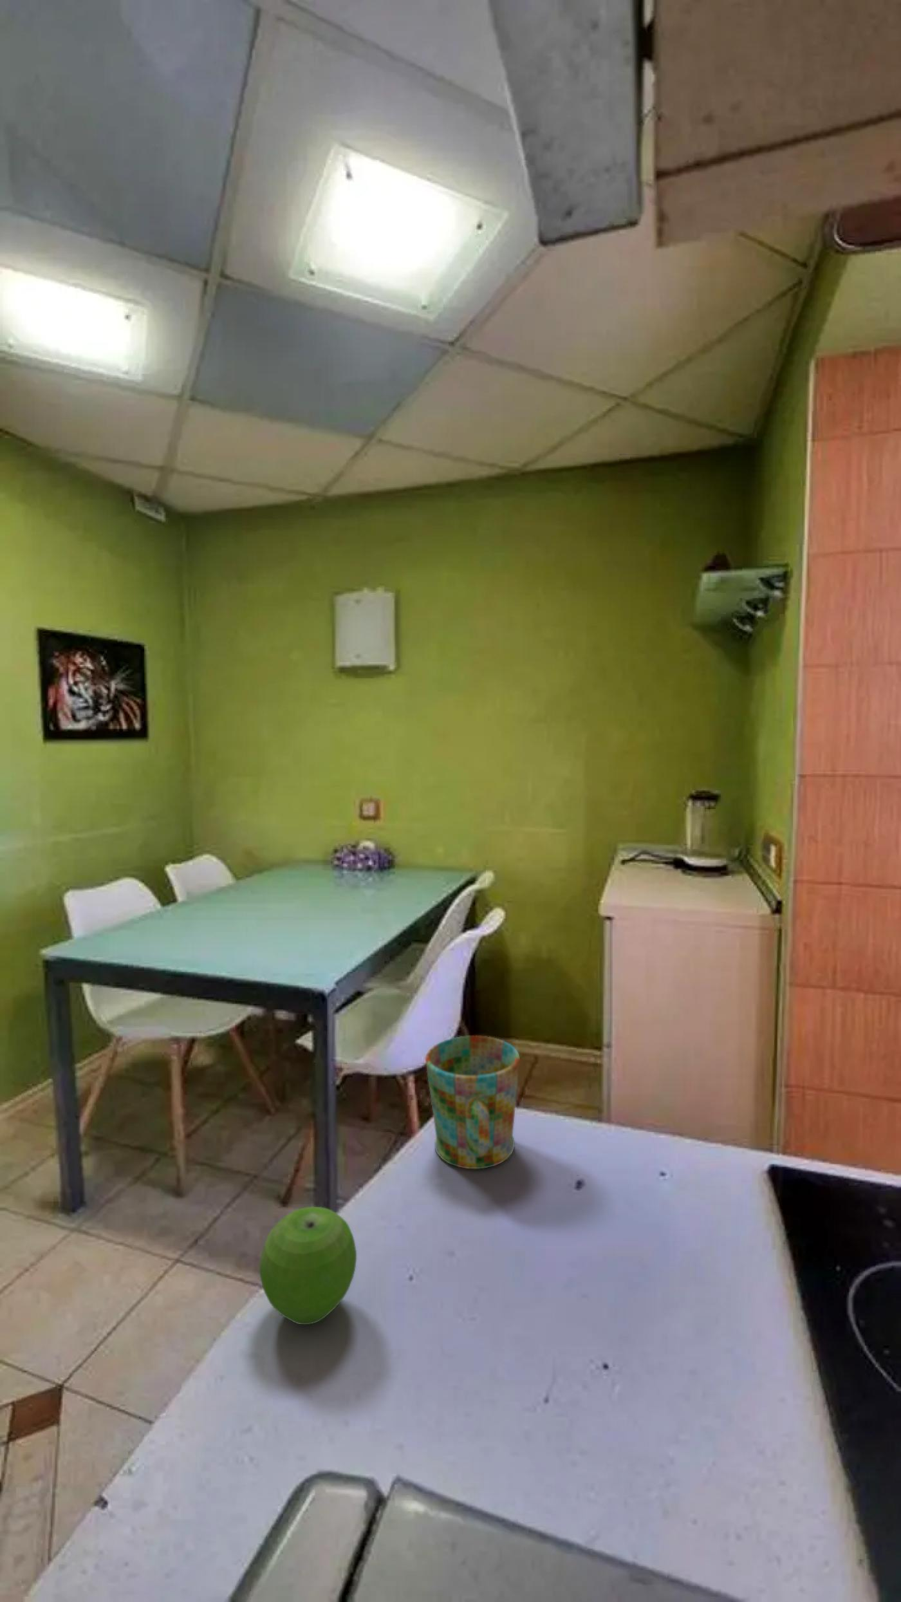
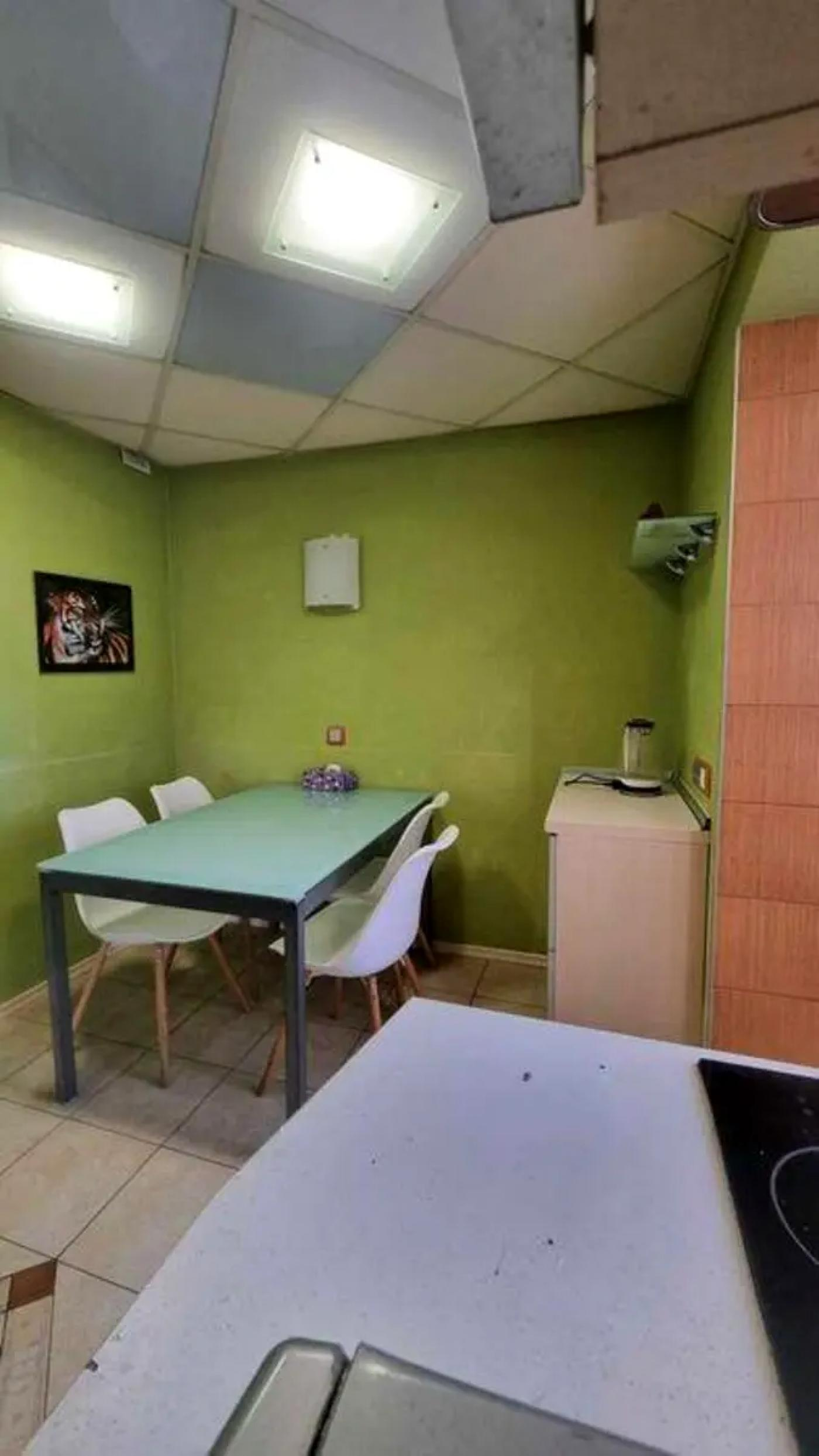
- fruit (308, 1264)
- mug (473, 1107)
